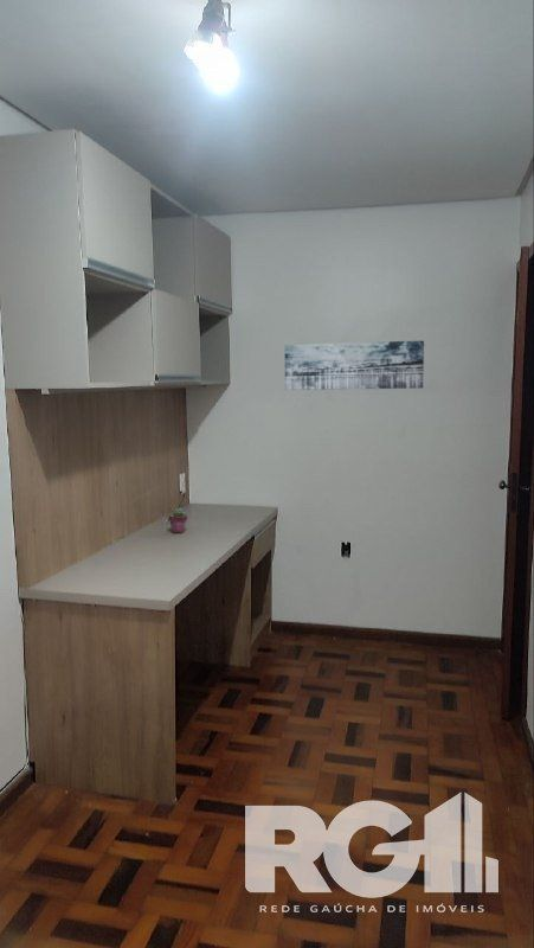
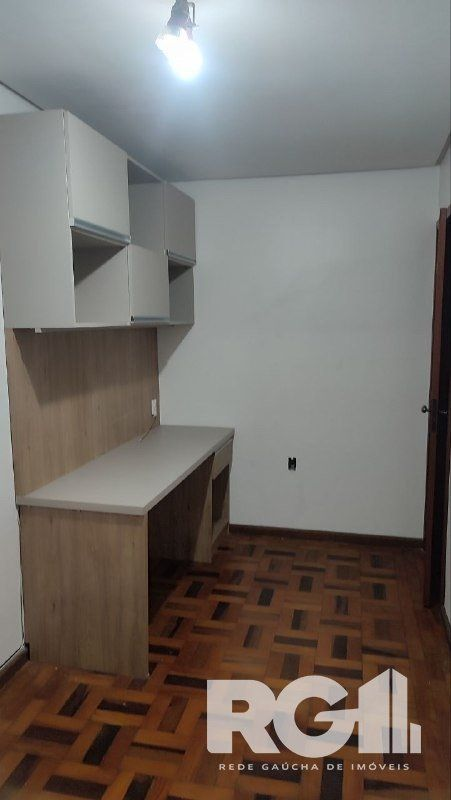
- wall art (353, 365)
- potted succulent (178, 519)
